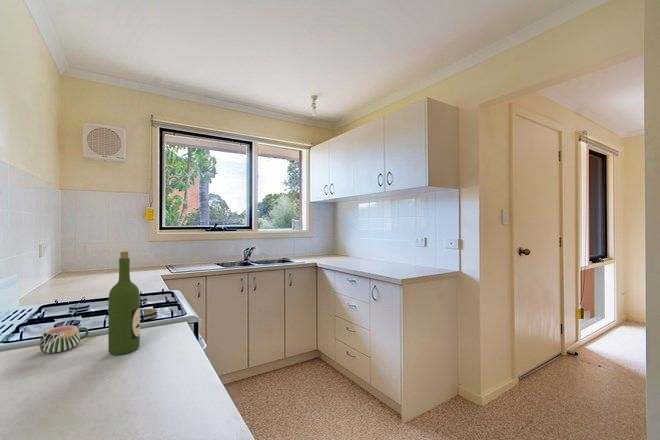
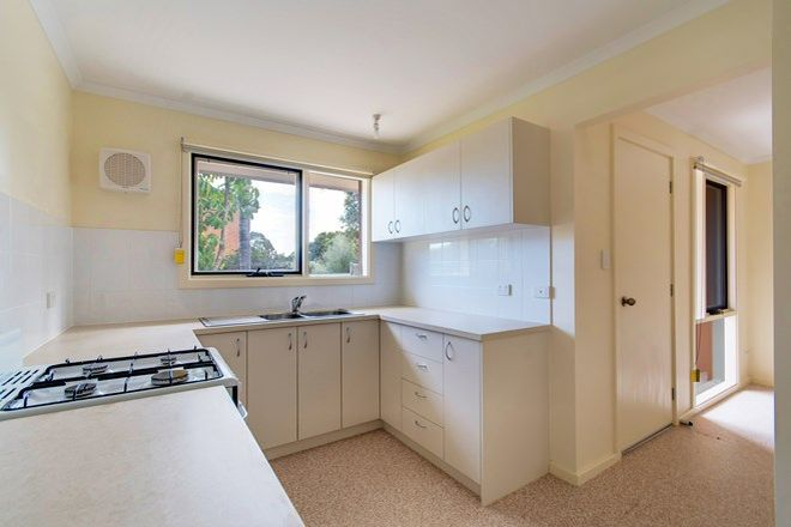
- mug (65, 337)
- wine bottle (124, 300)
